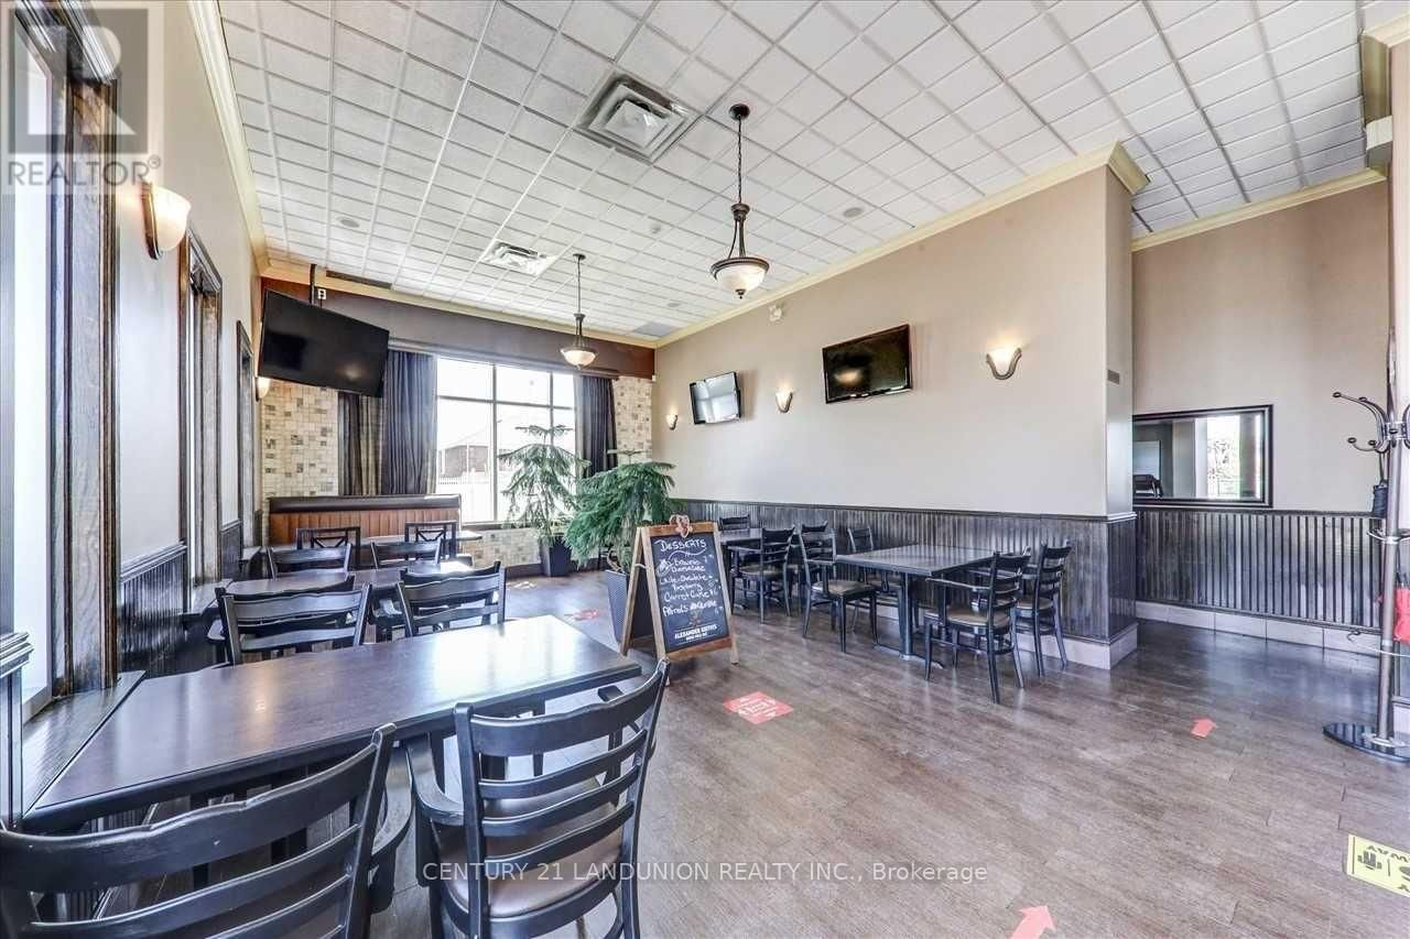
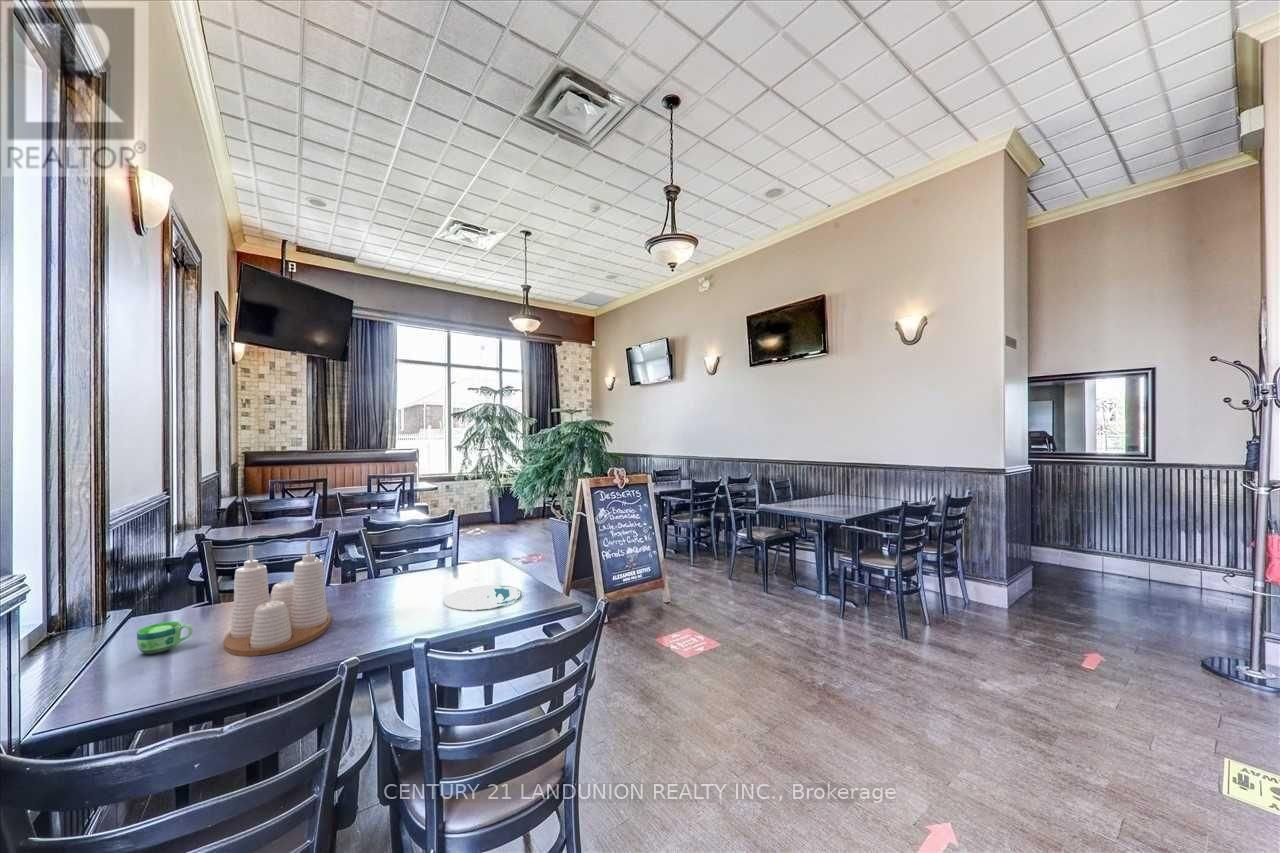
+ plate (483, 593)
+ condiment set (280, 587)
+ cup (166, 637)
